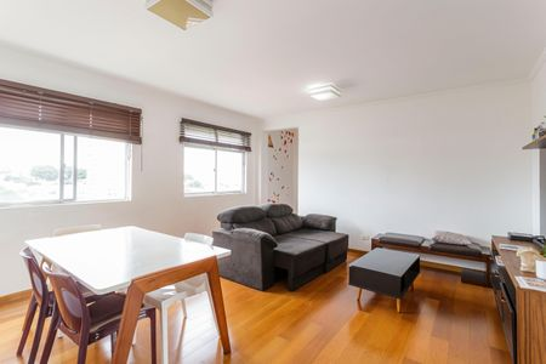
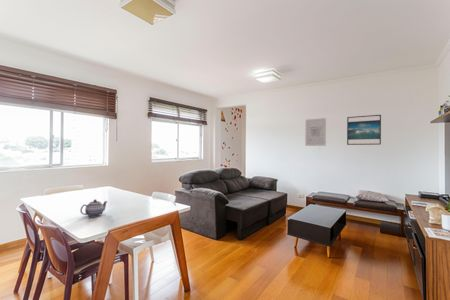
+ wall art (315, 132)
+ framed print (363, 130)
+ teapot (94, 207)
